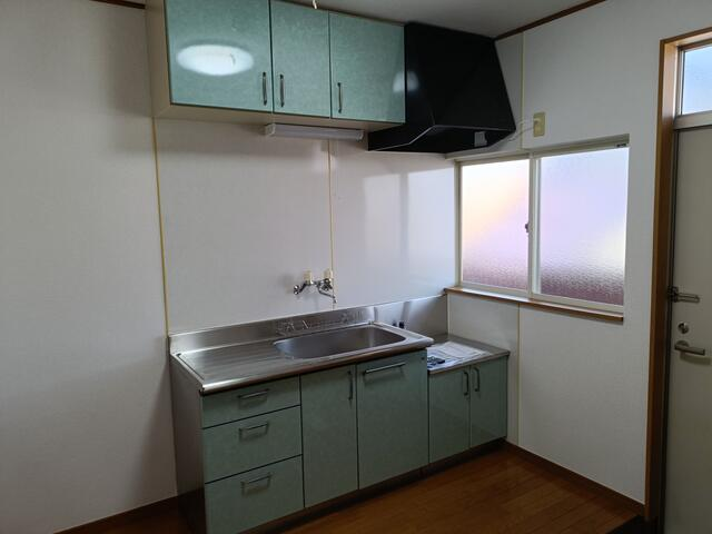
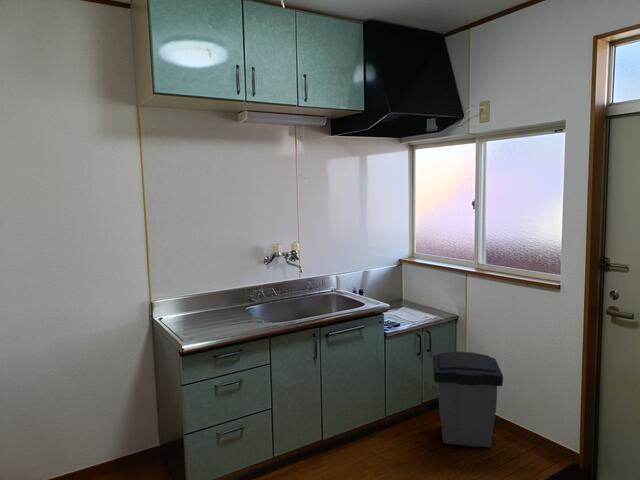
+ trash can (465, 399)
